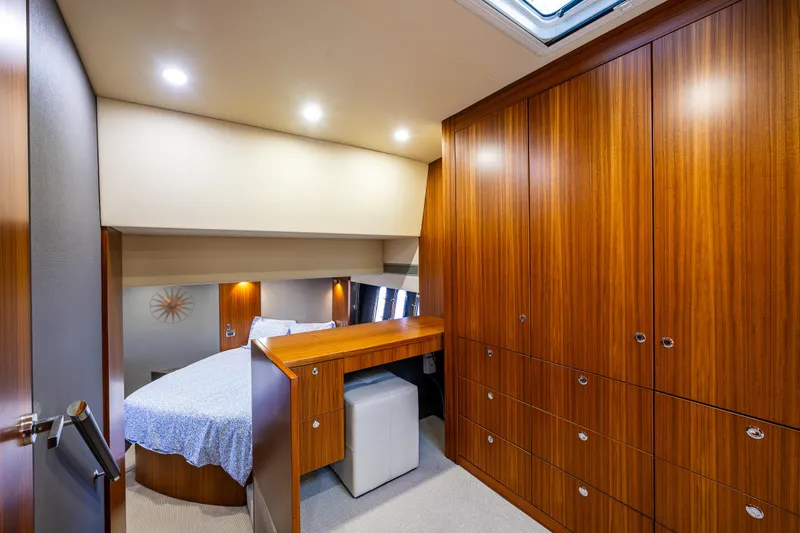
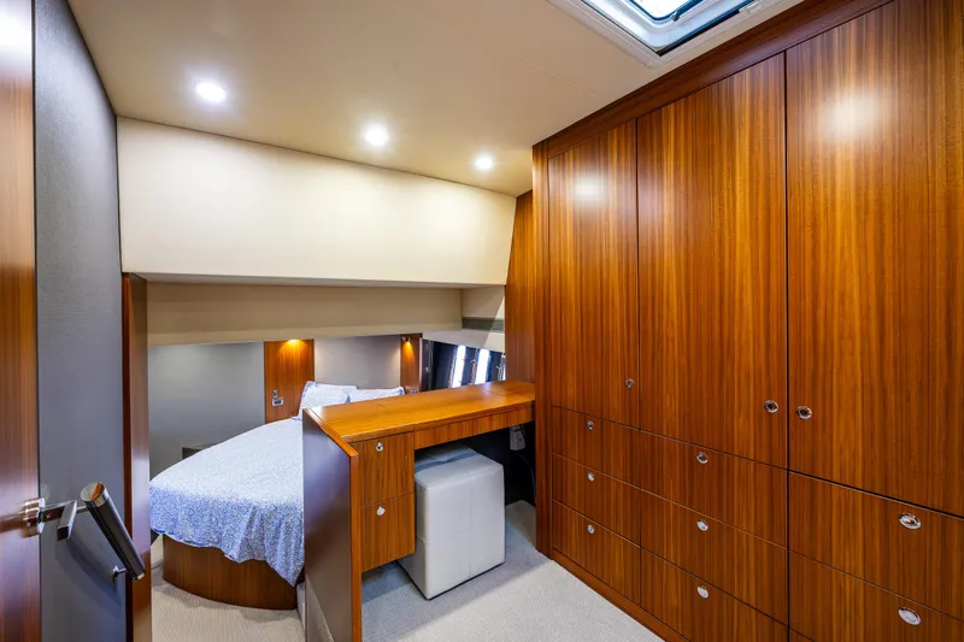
- wall art (172, 304)
